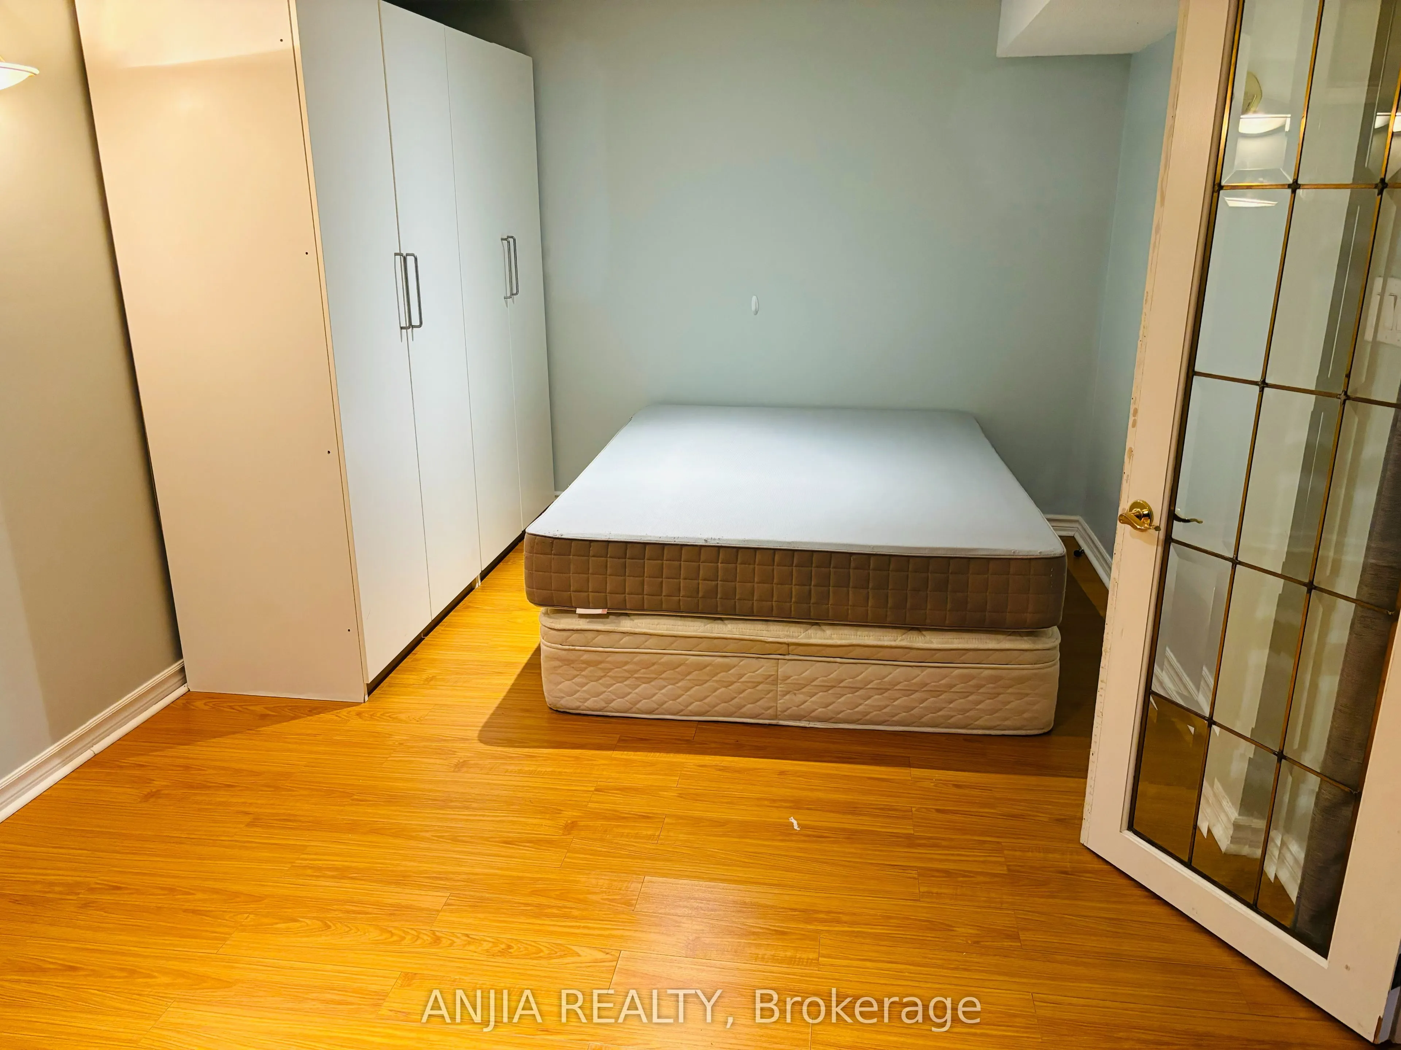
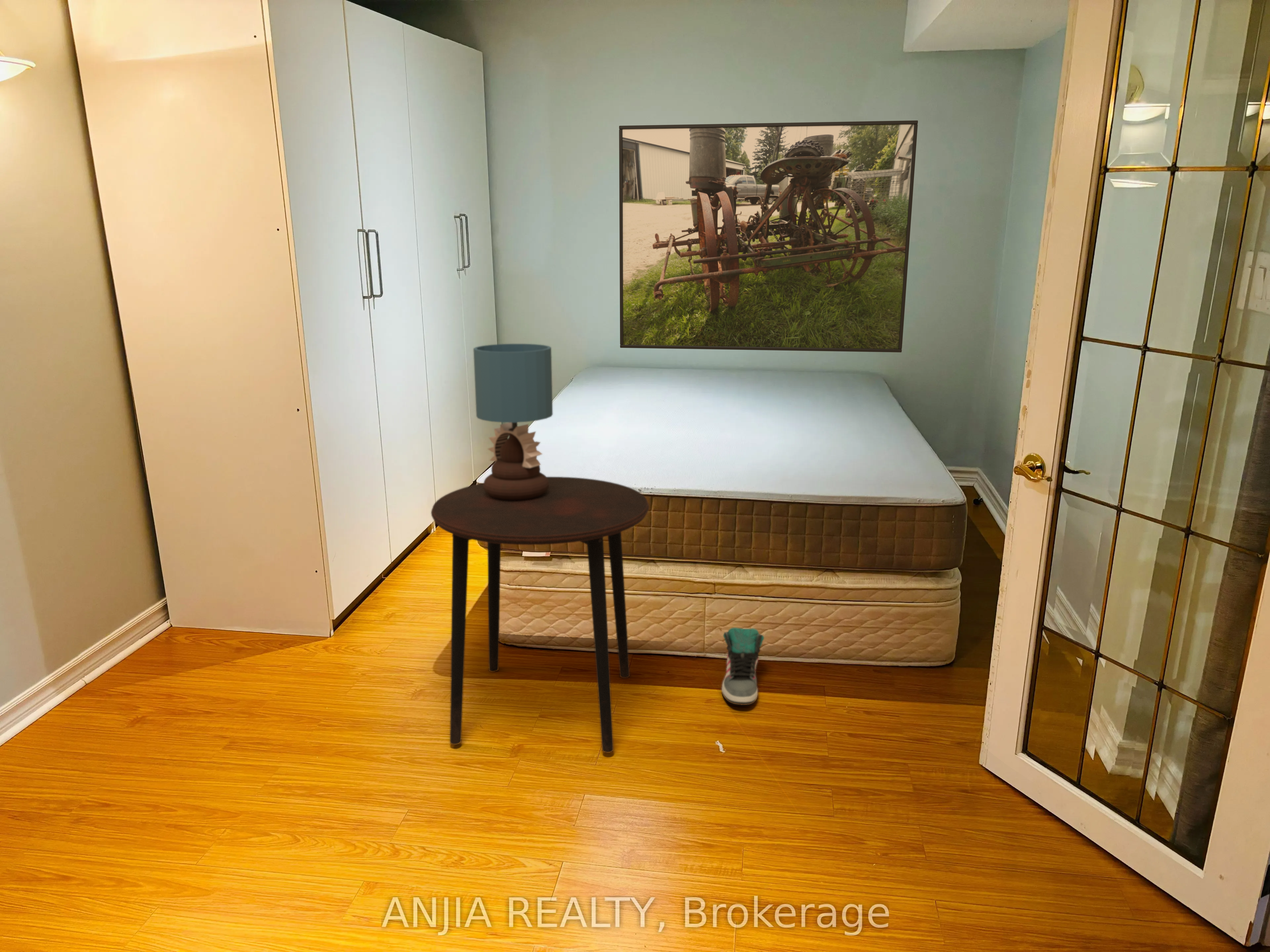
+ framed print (761, 240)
+ sneaker (743, 658)
+ side table (499, 609)
+ table lamp (515, 421)
